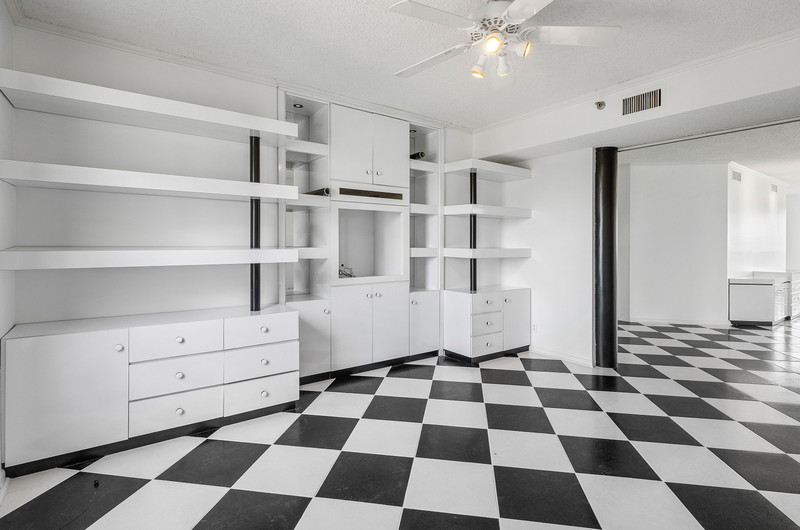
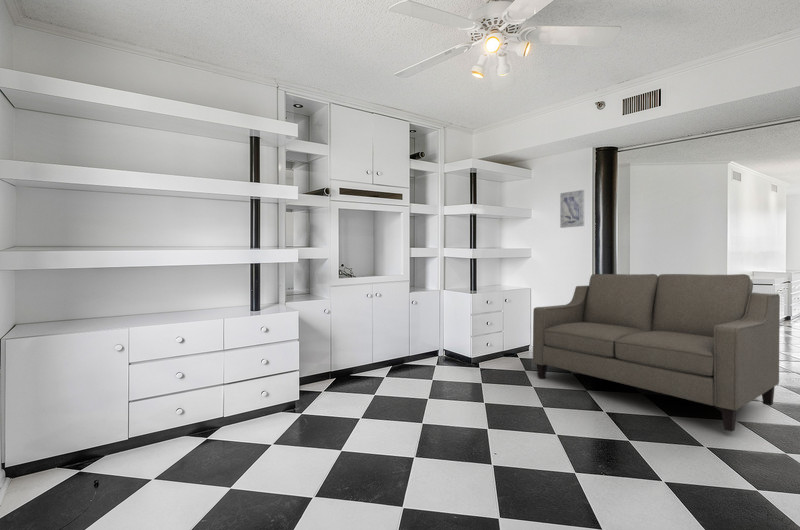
+ wall art (572, 209)
+ sofa (642, 332)
